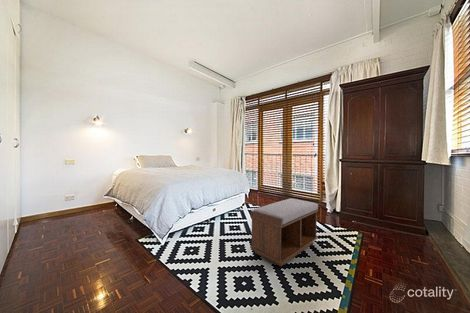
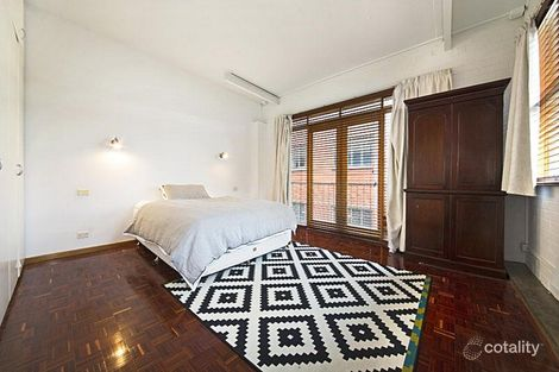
- bench (286, 226)
